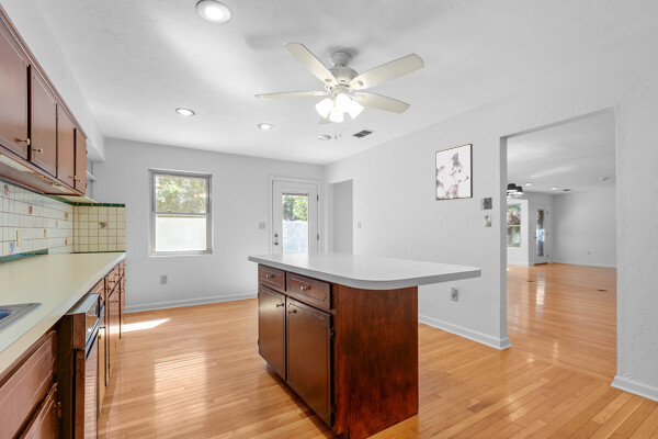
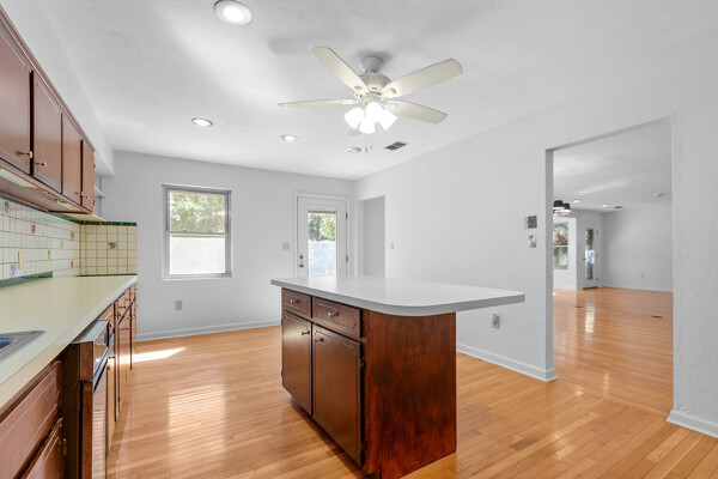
- wall art (453, 173)
